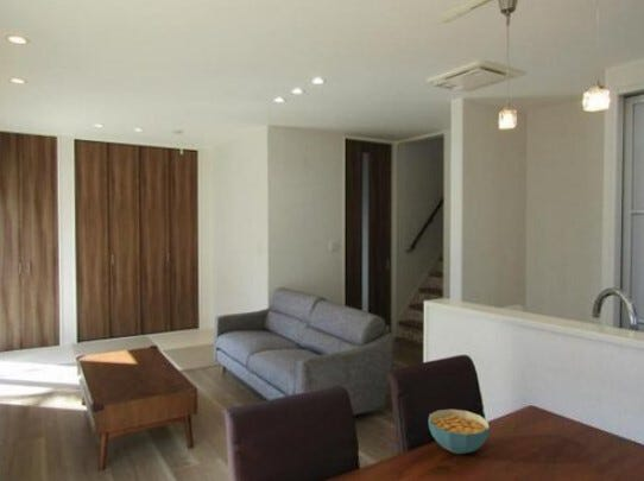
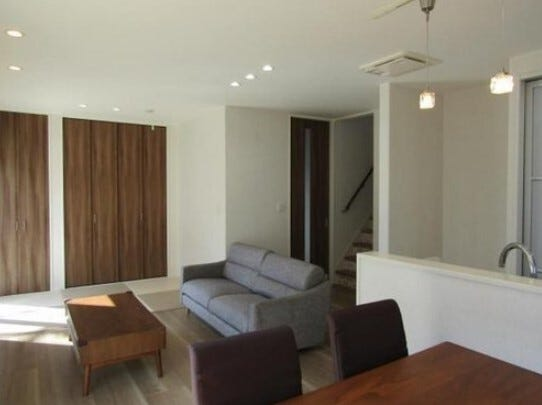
- cereal bowl (457, 435)
